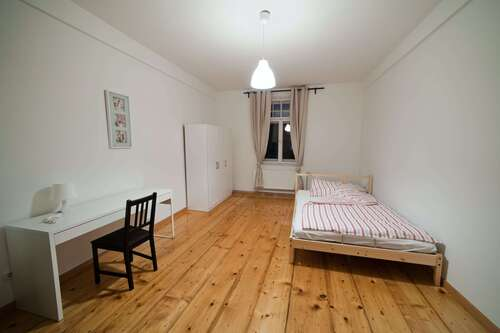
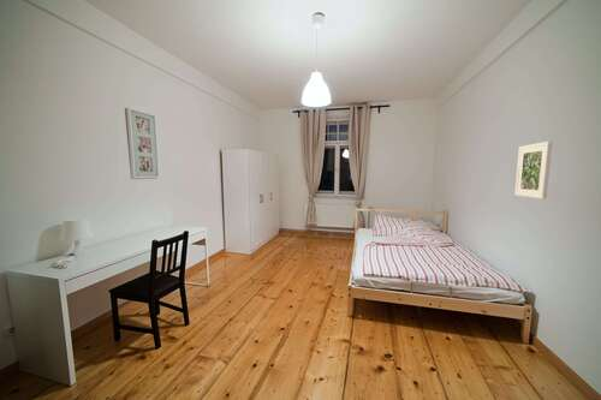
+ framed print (531, 171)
